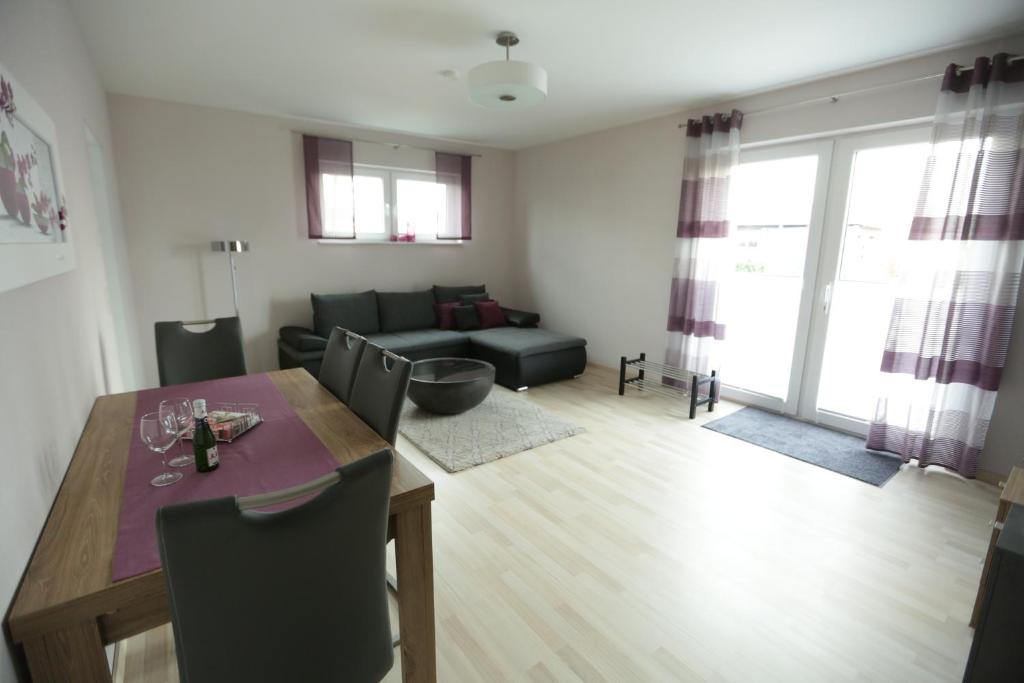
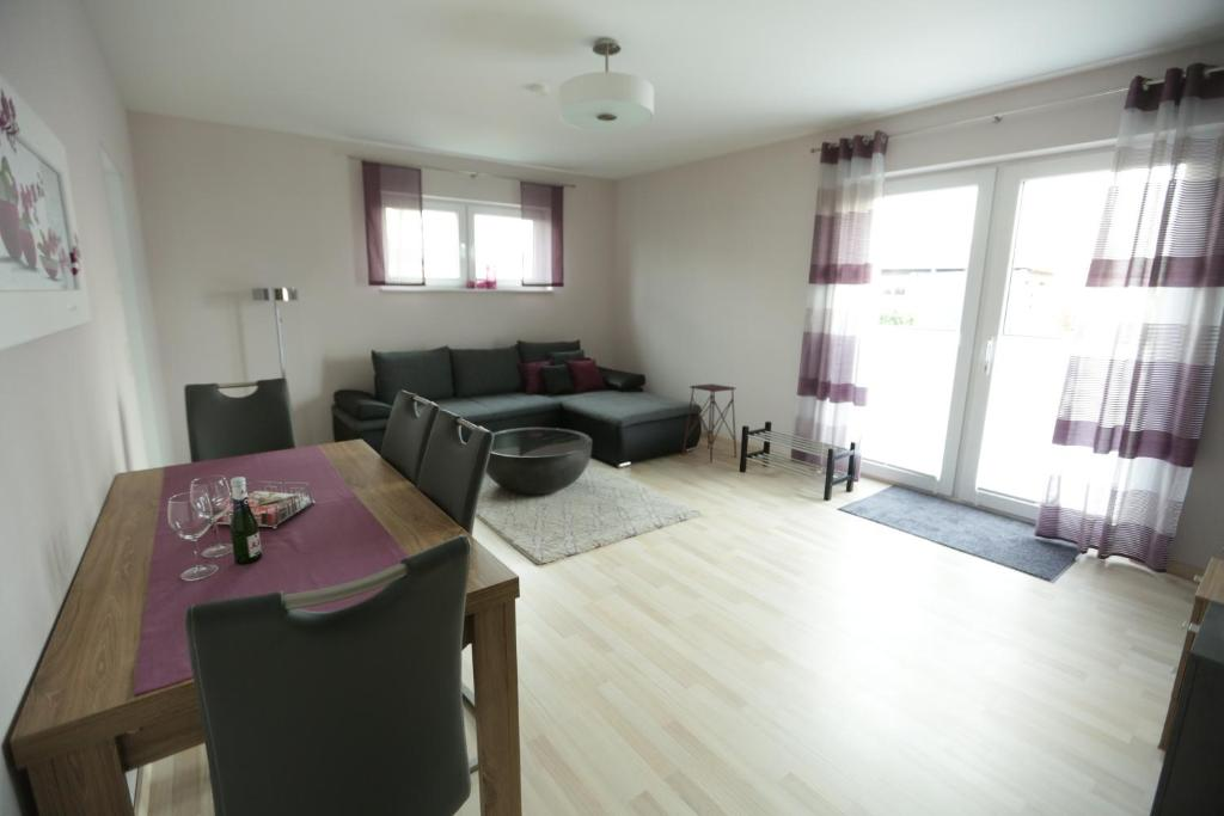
+ side table (711, 422)
